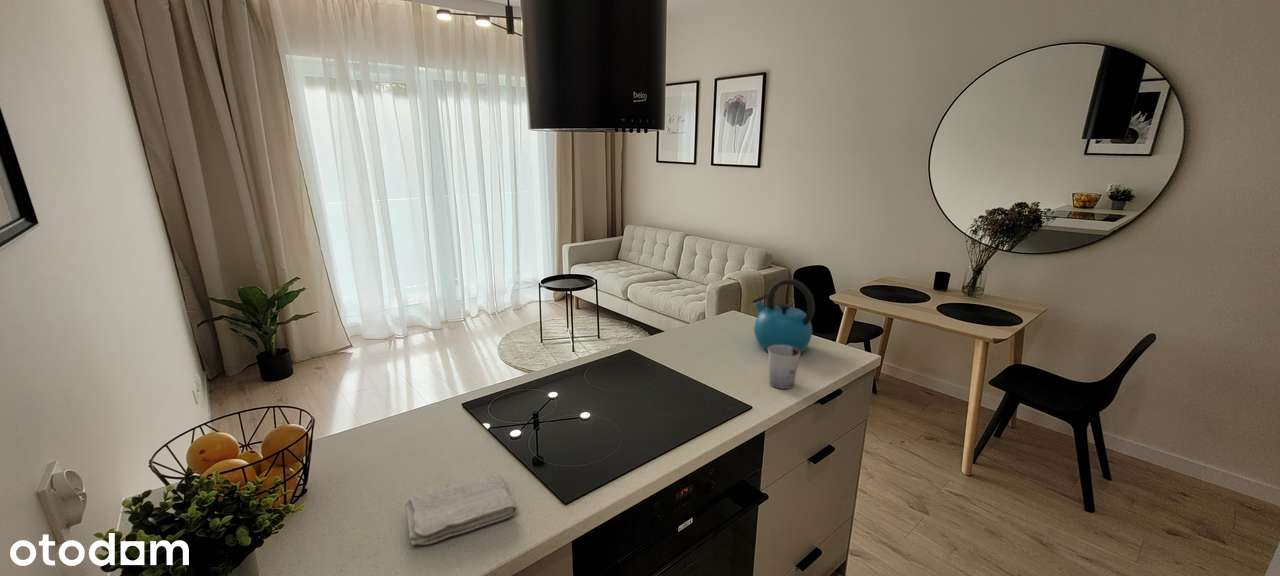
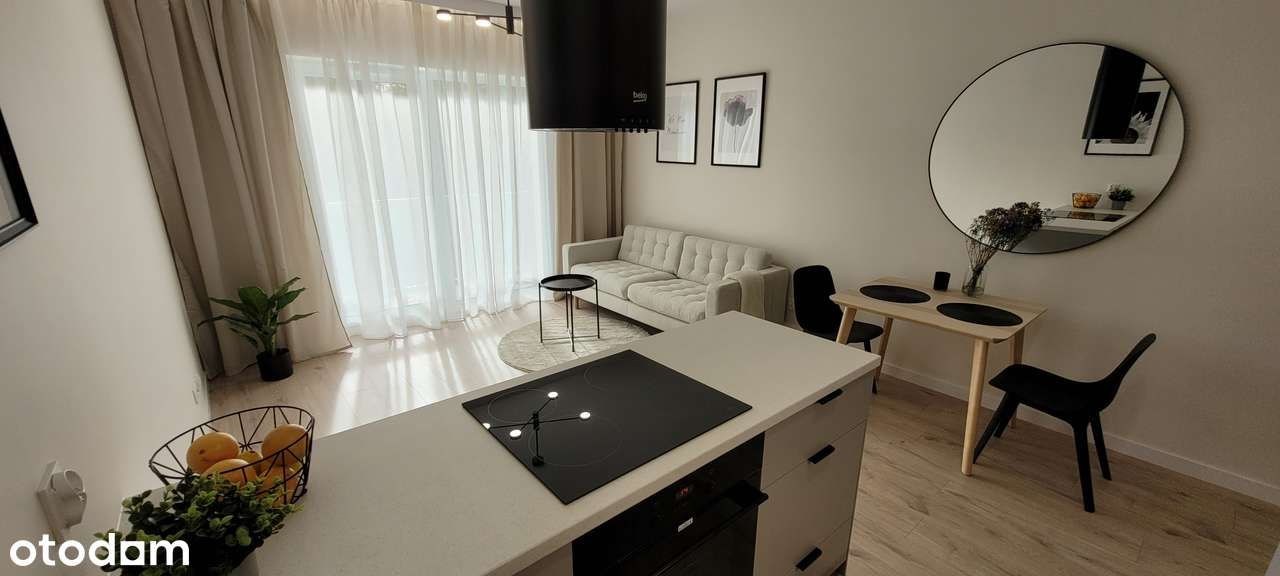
- kettle (781, 313)
- cup (785, 365)
- washcloth (460, 505)
